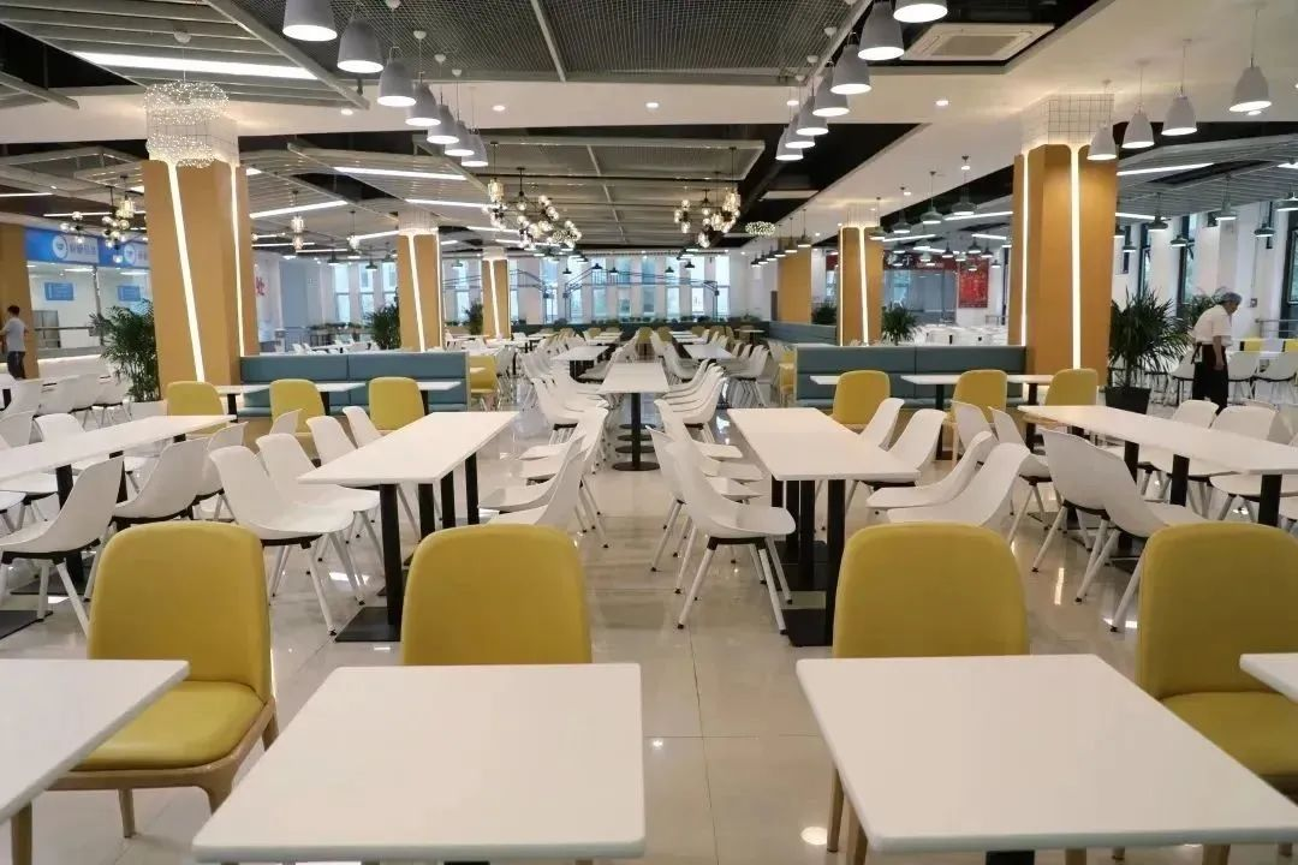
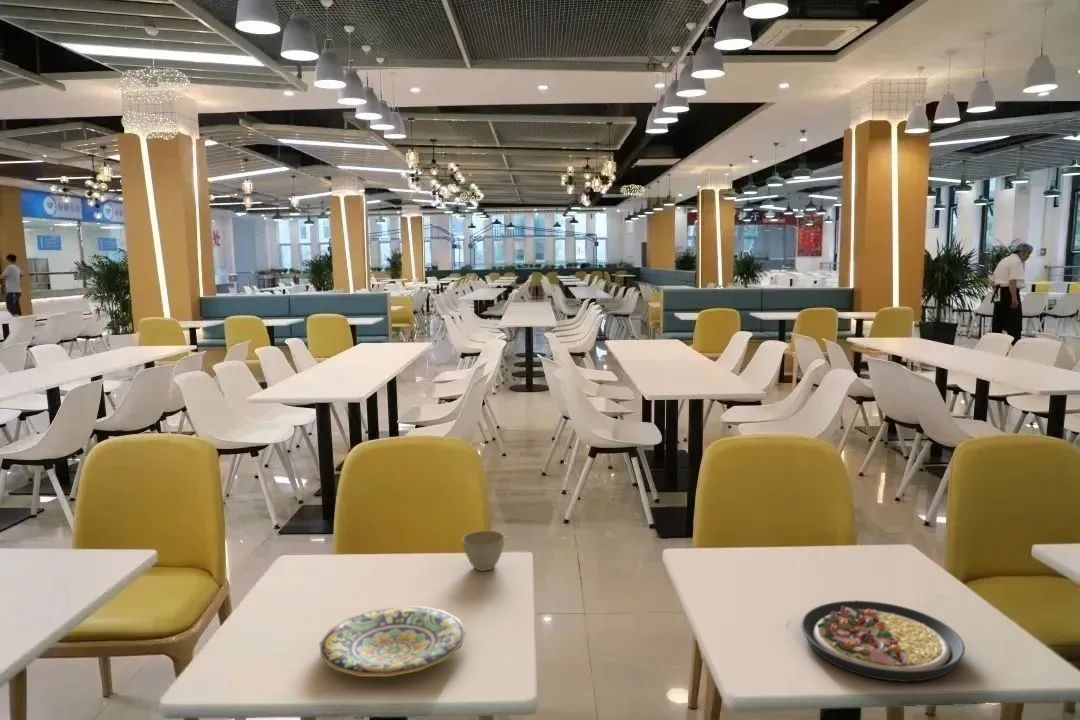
+ plate (393, 644)
+ plate (879, 635)
+ flower pot (483, 552)
